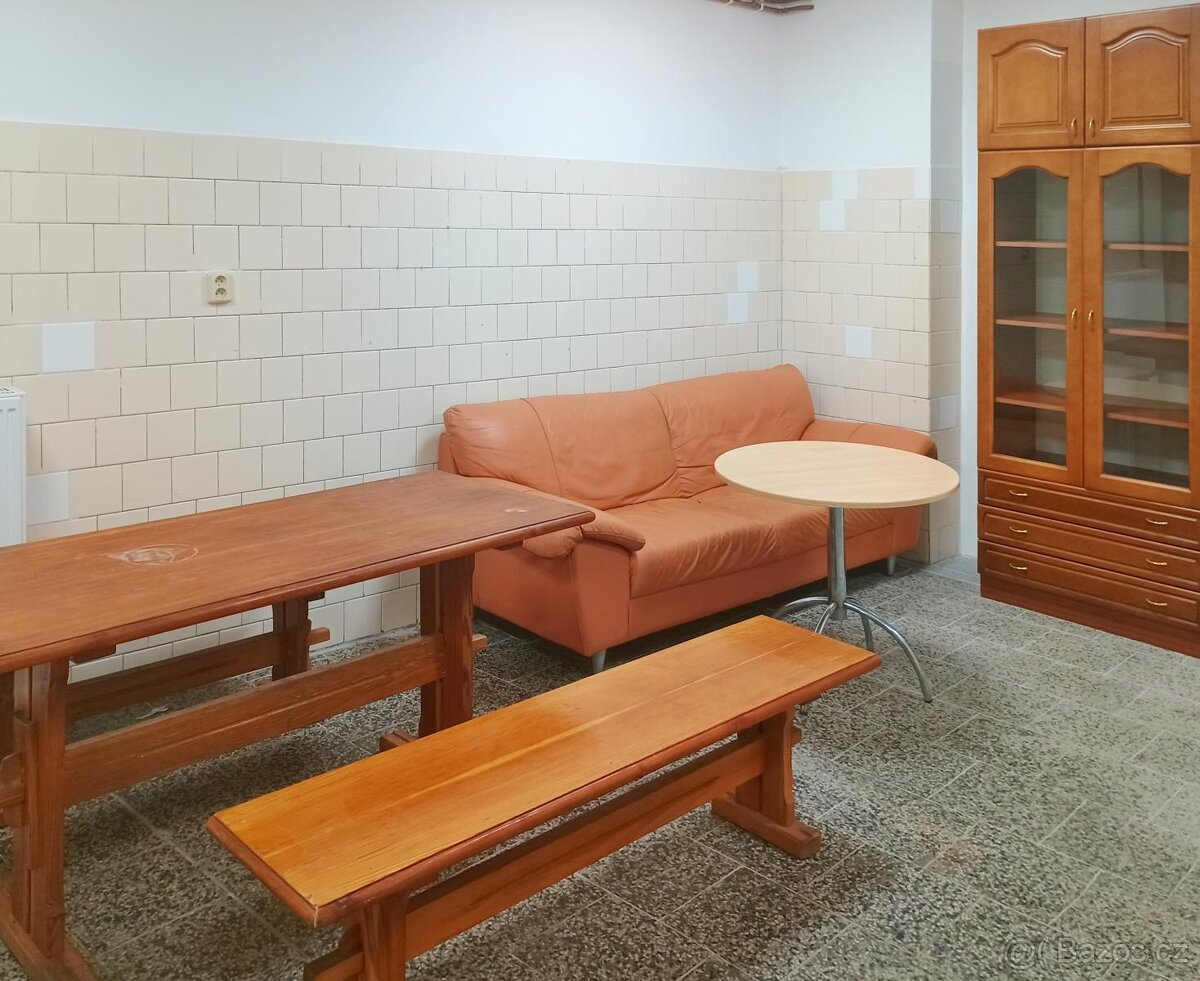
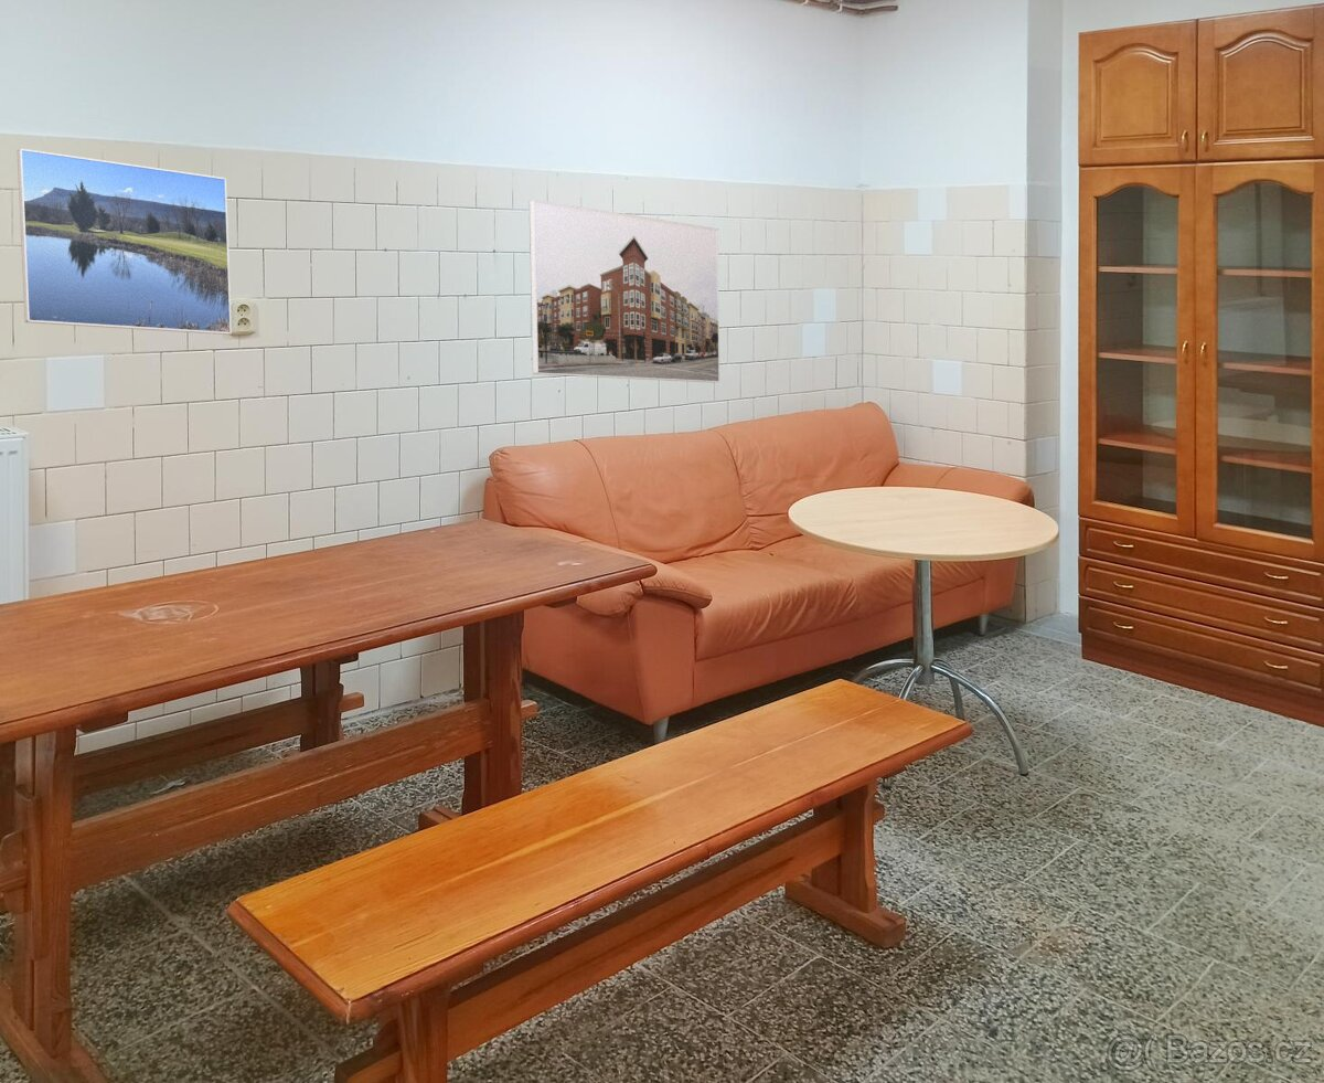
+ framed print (630, 297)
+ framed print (129, 246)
